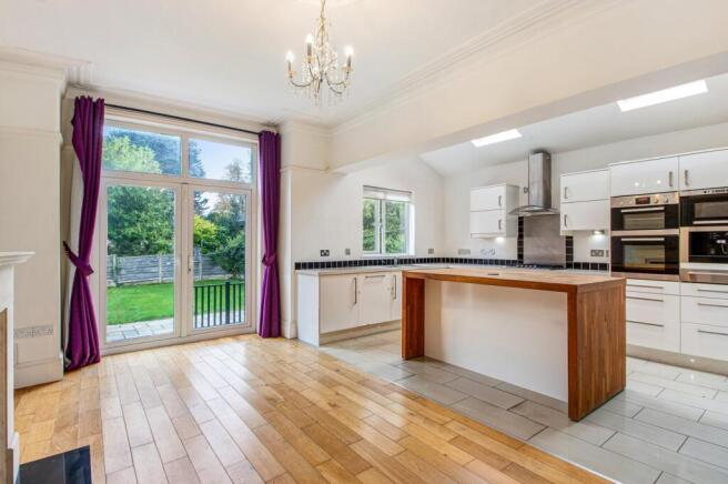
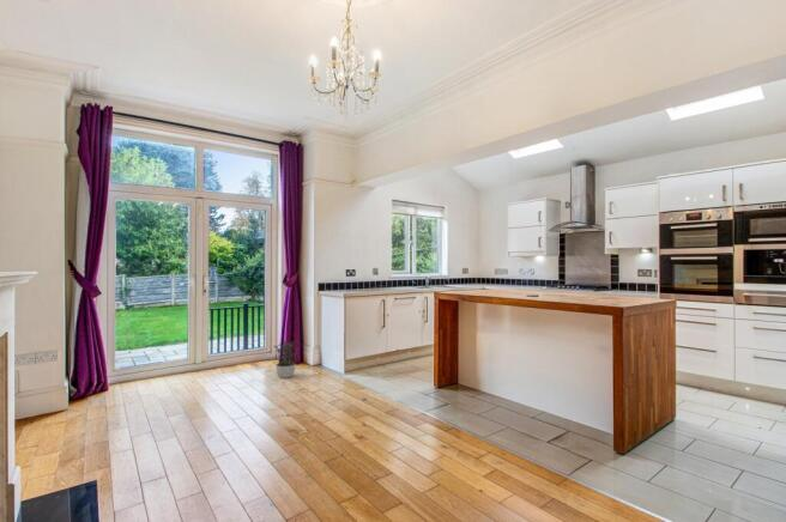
+ potted plant (284, 358)
